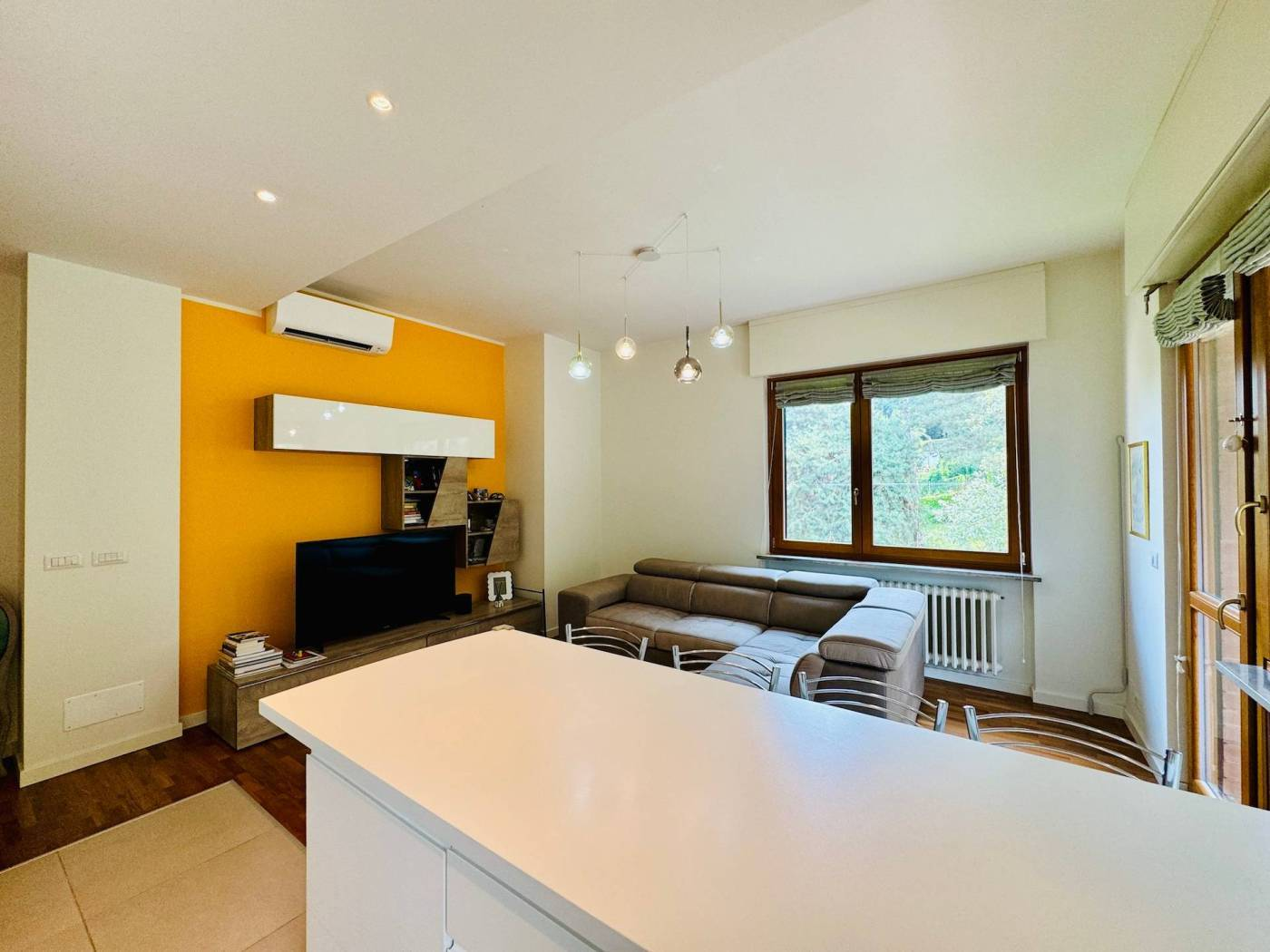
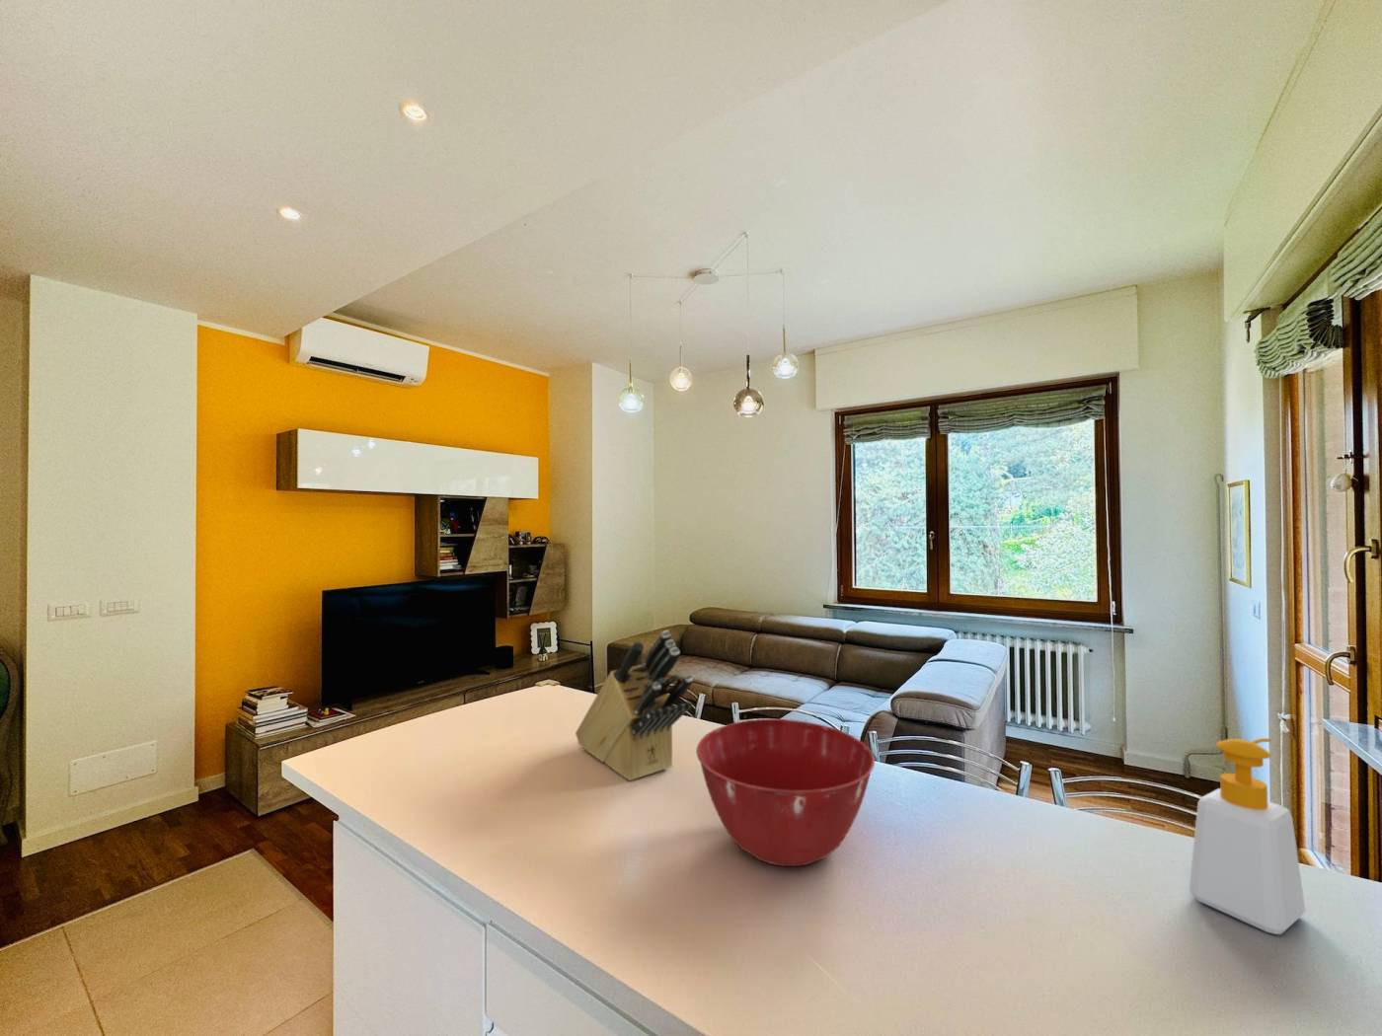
+ knife block (631, 693)
+ mixing bowl (783, 795)
+ soap bottle (1249, 819)
